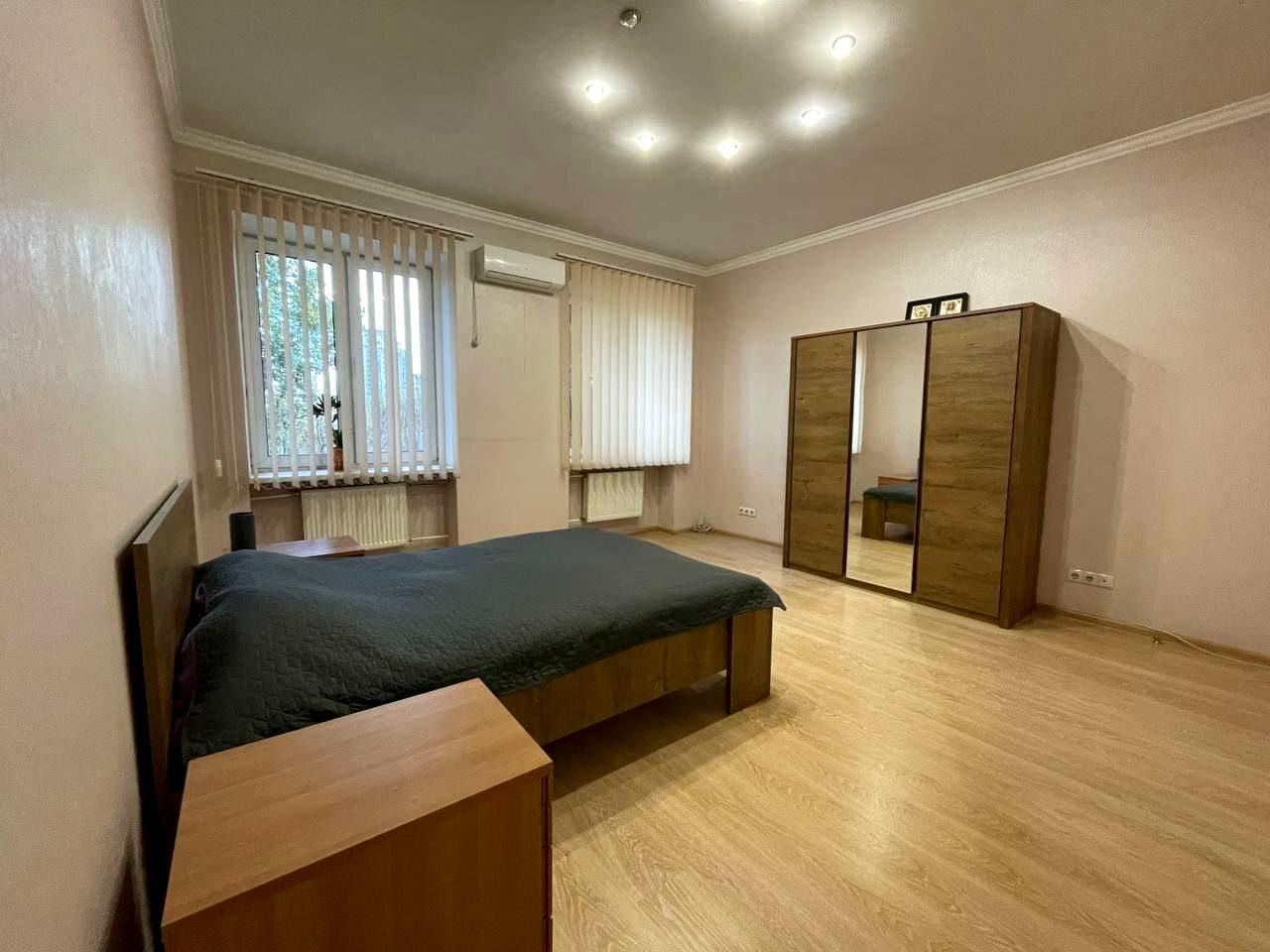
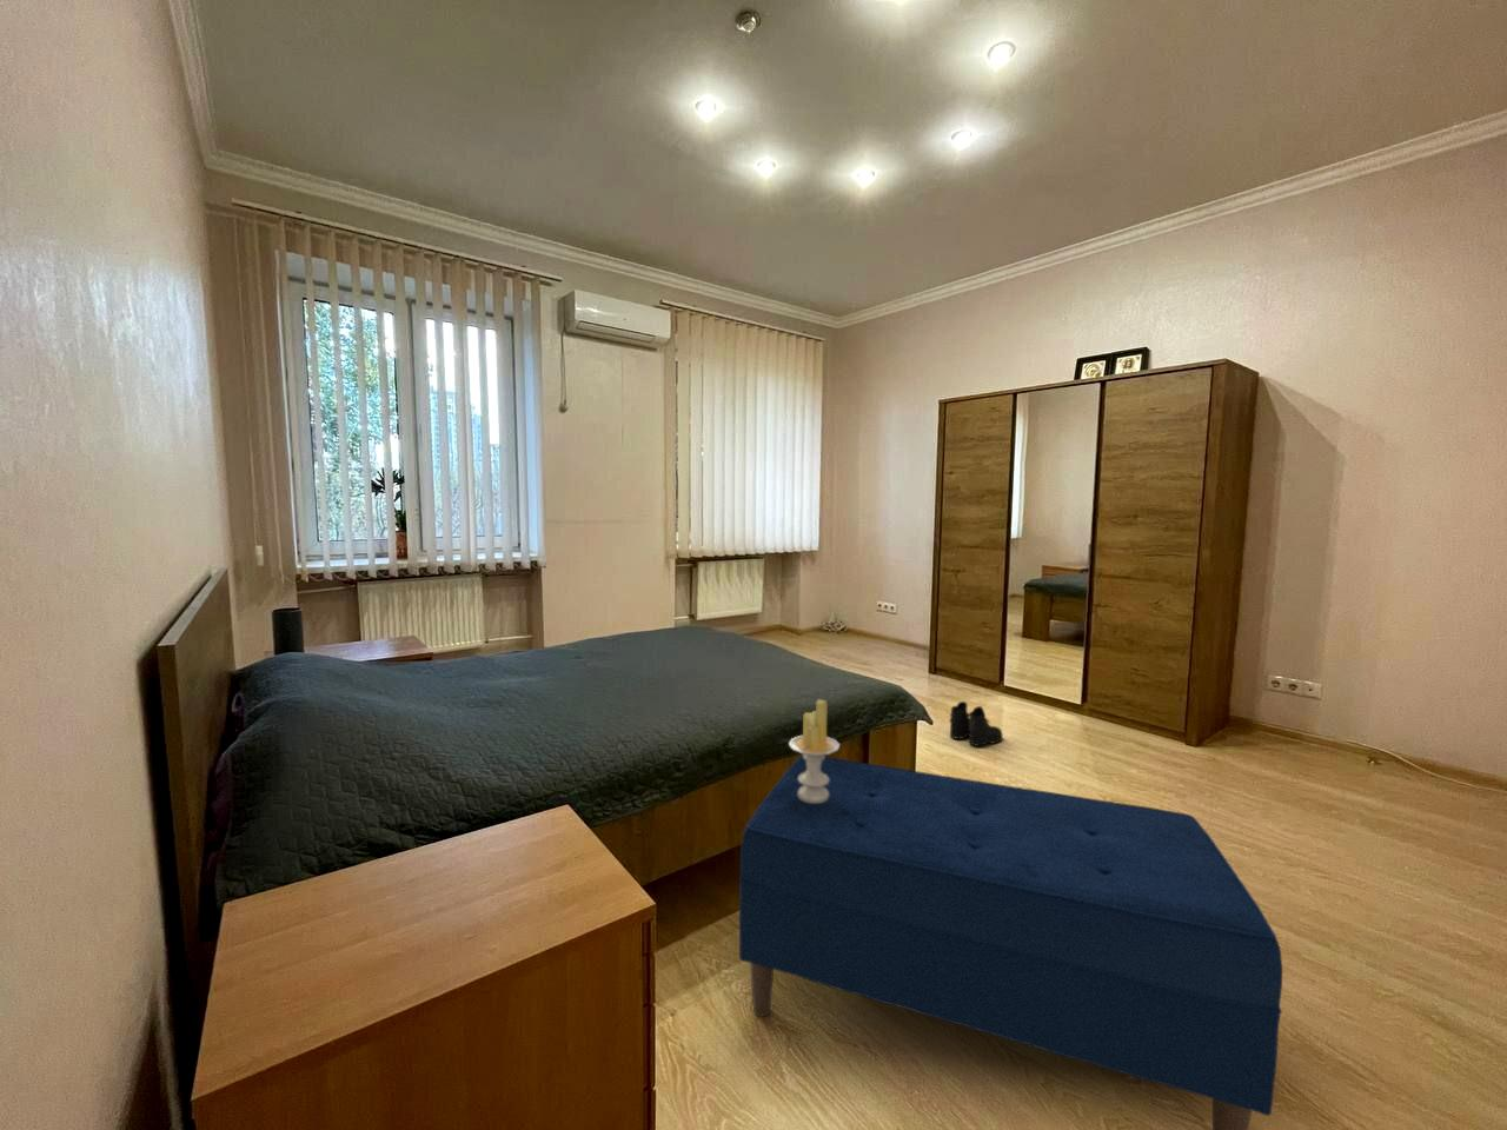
+ boots (977, 720)
+ bench (971, 915)
+ candle (814, 747)
